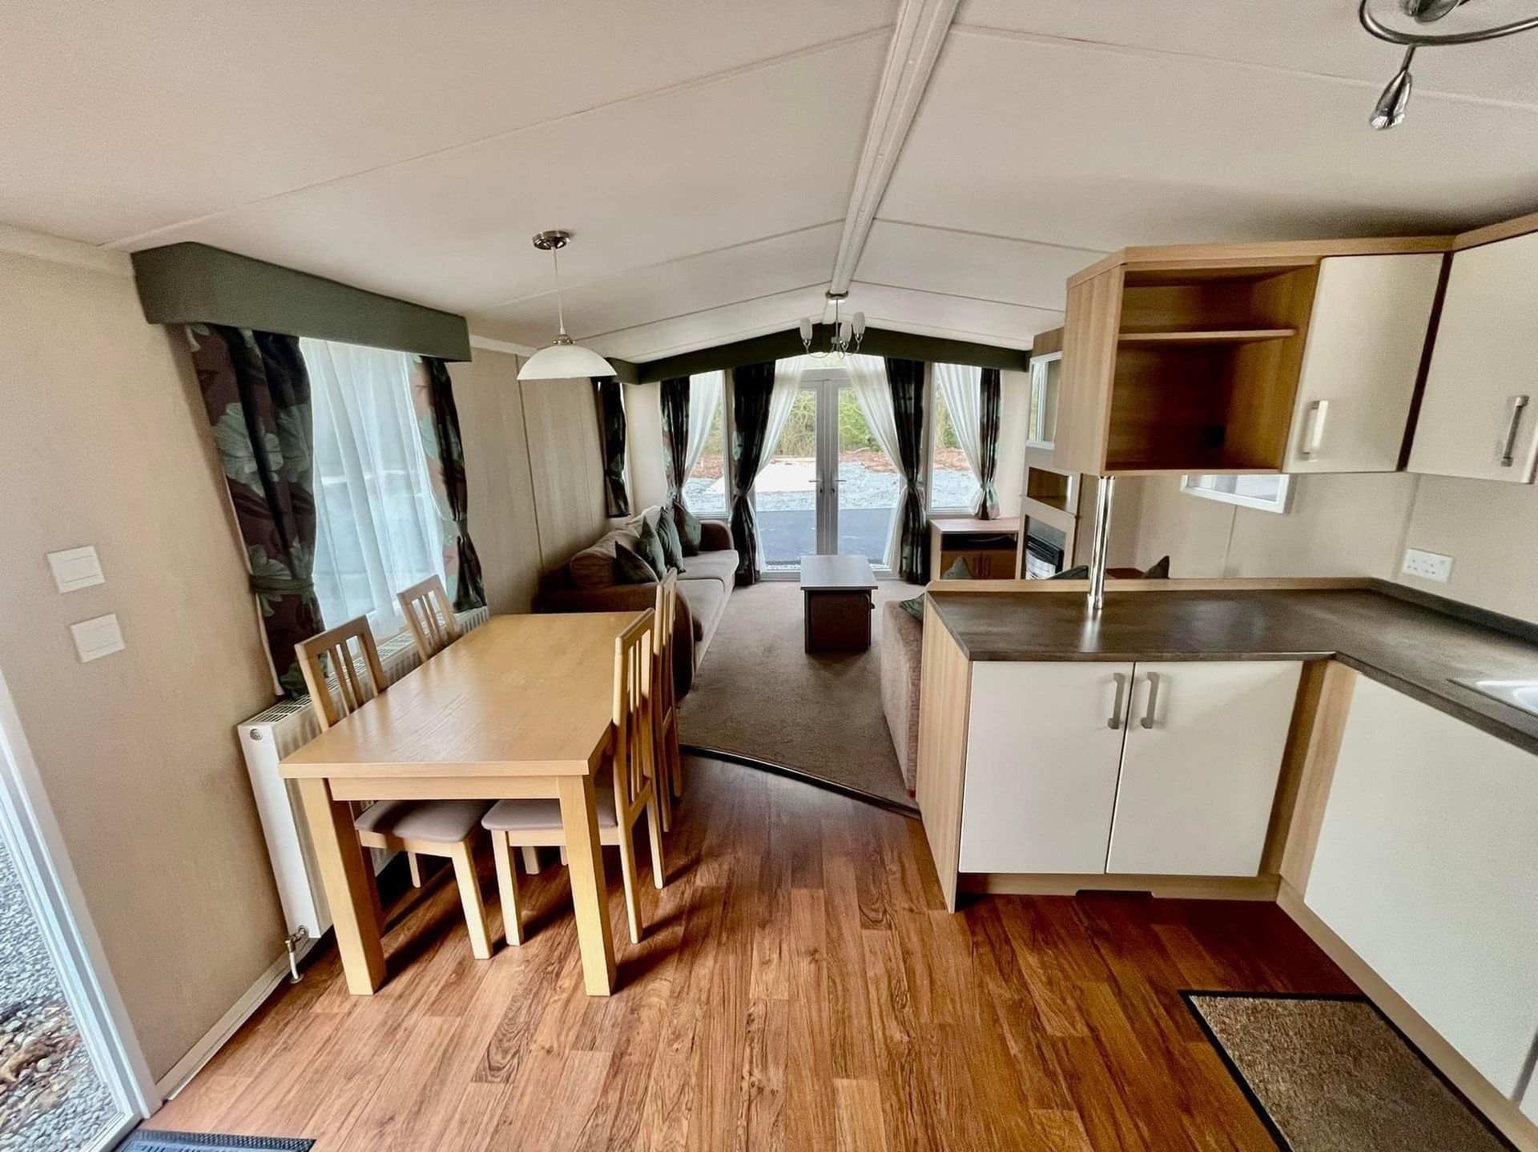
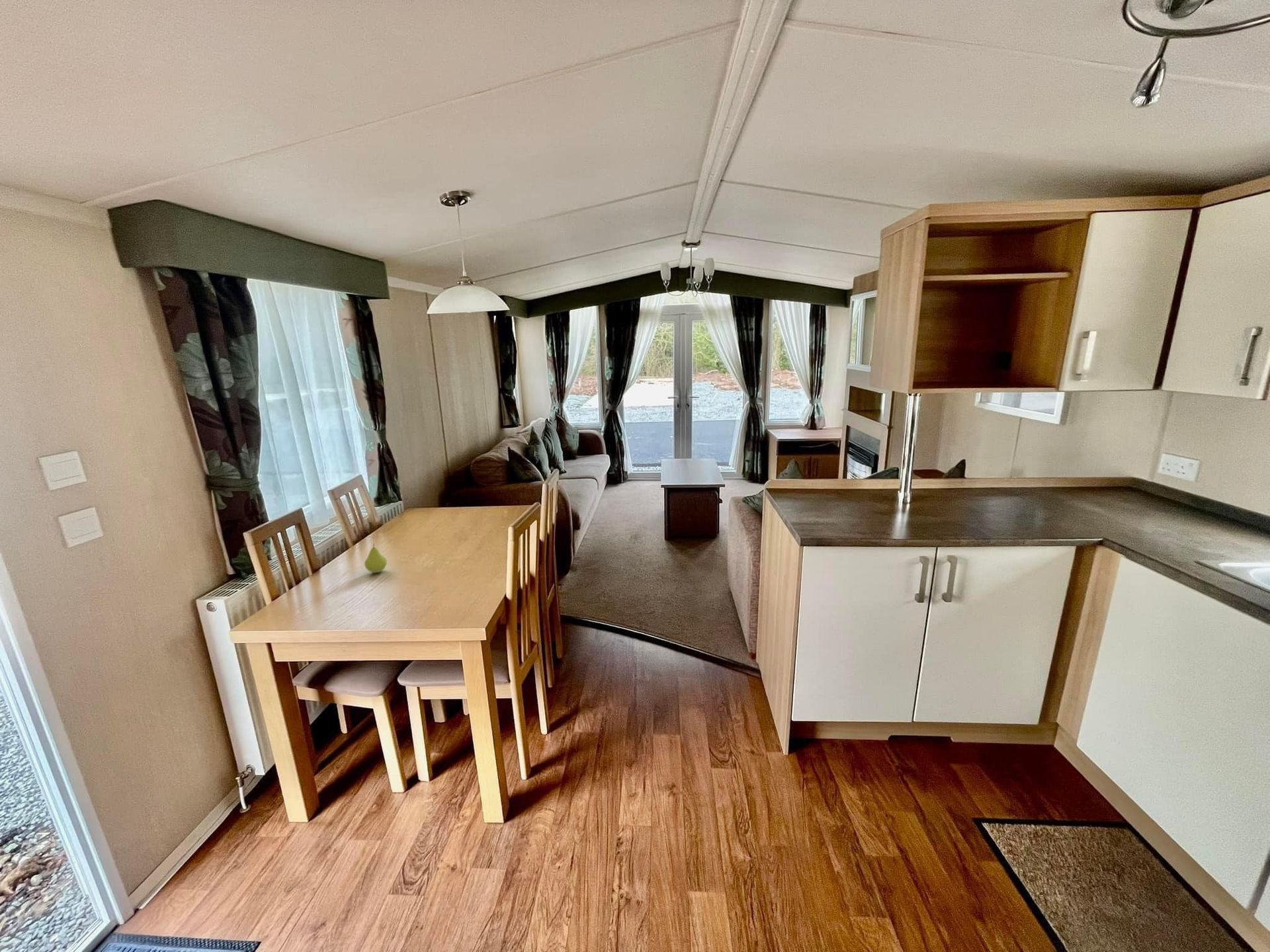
+ fruit (375, 558)
